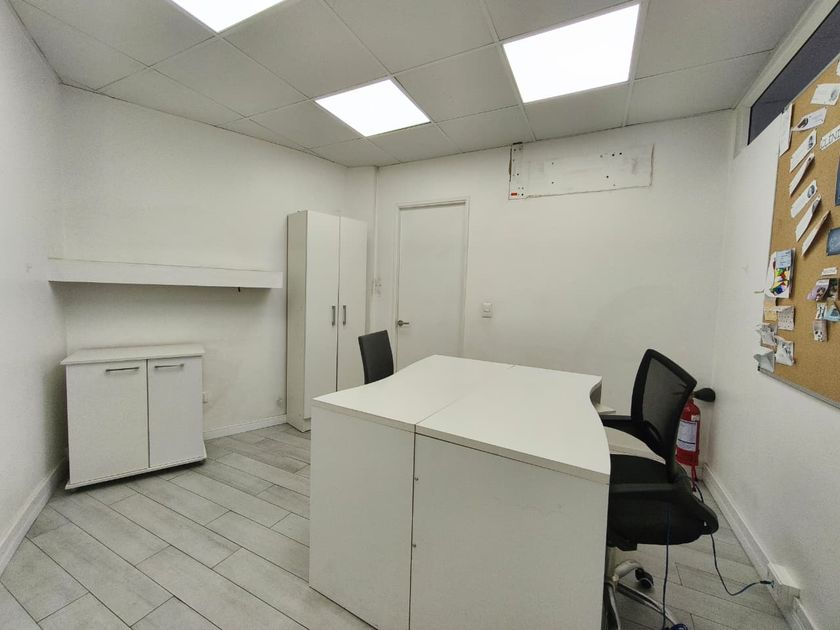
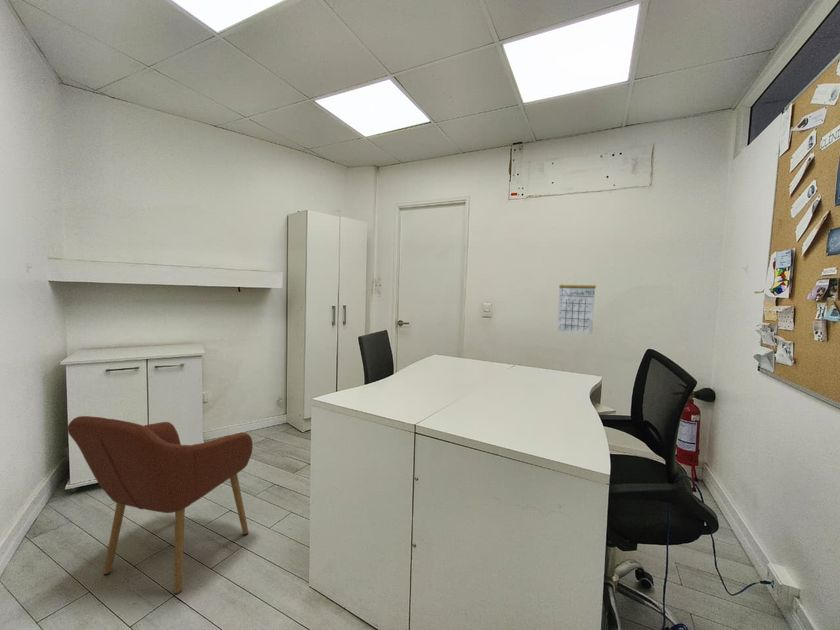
+ armchair (168, 481)
+ calendar (576, 303)
